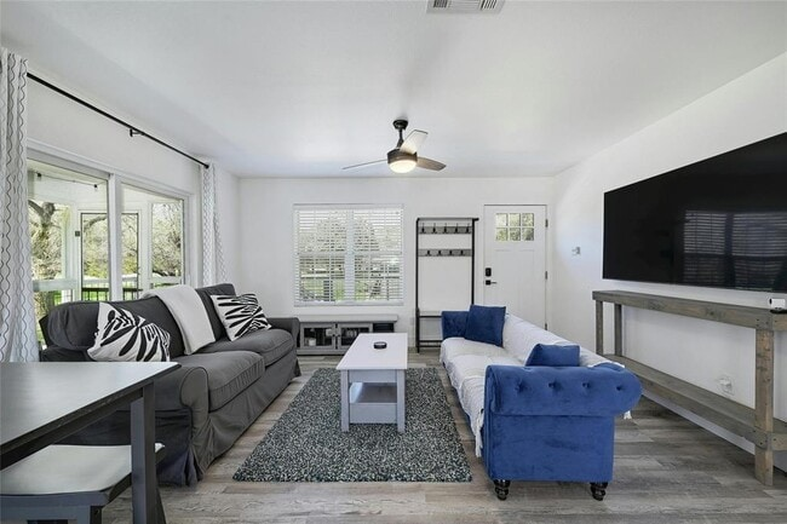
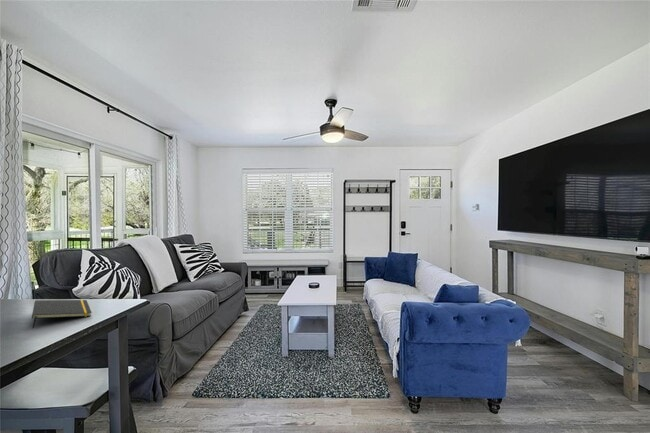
+ notepad (62, 308)
